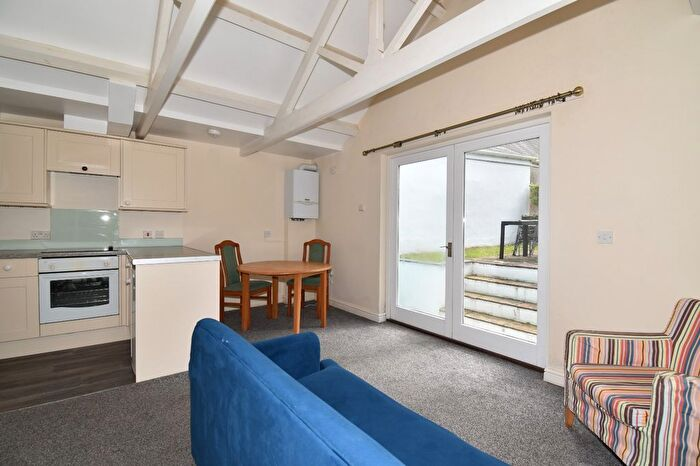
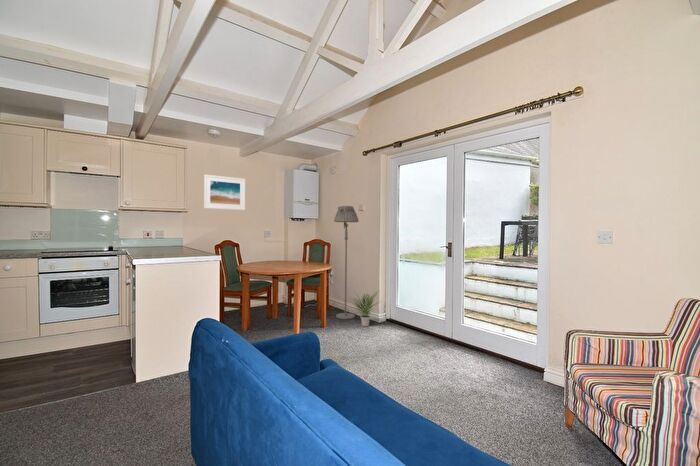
+ potted plant (364, 307)
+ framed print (225, 193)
+ floor lamp (345, 261)
